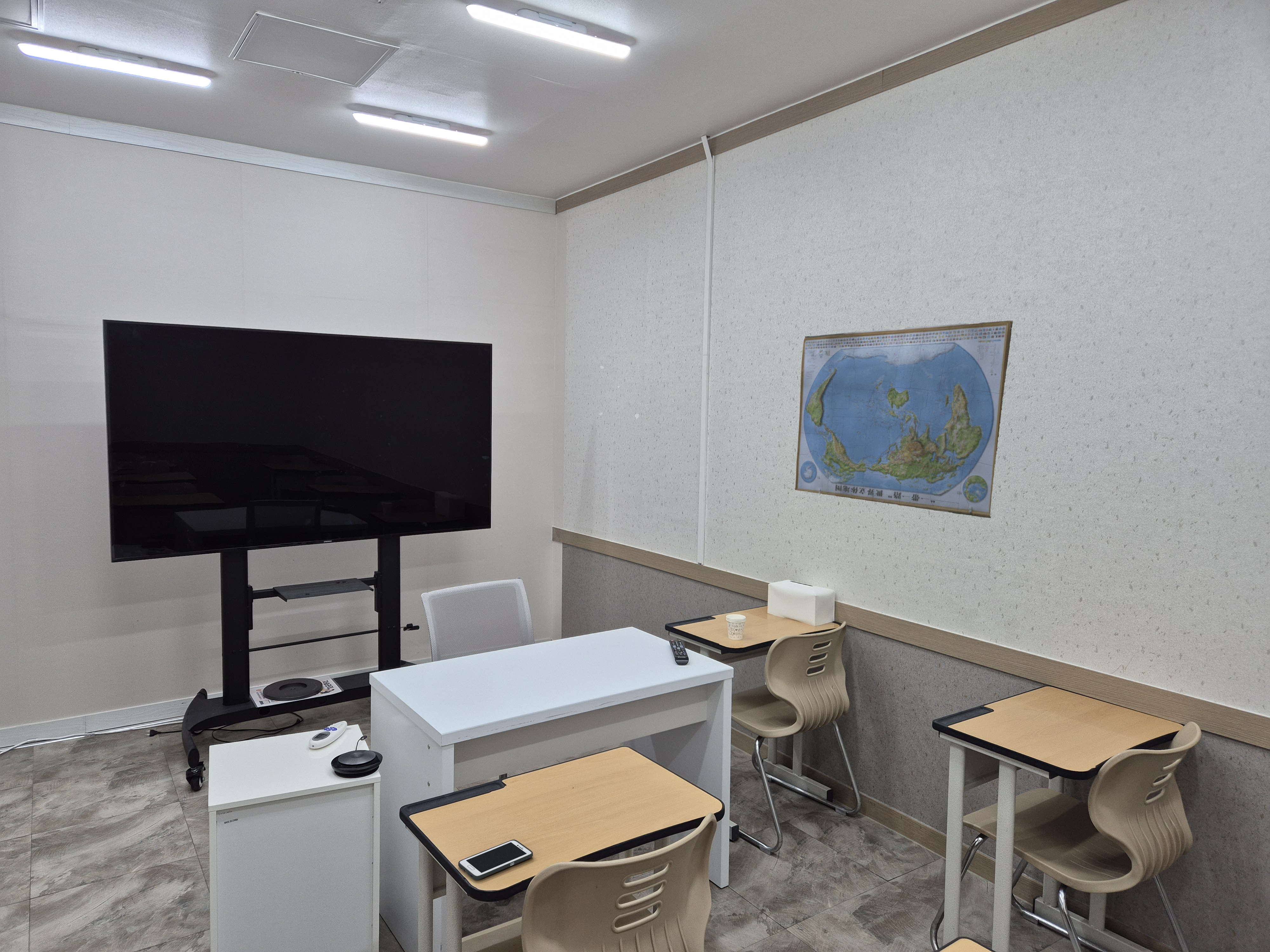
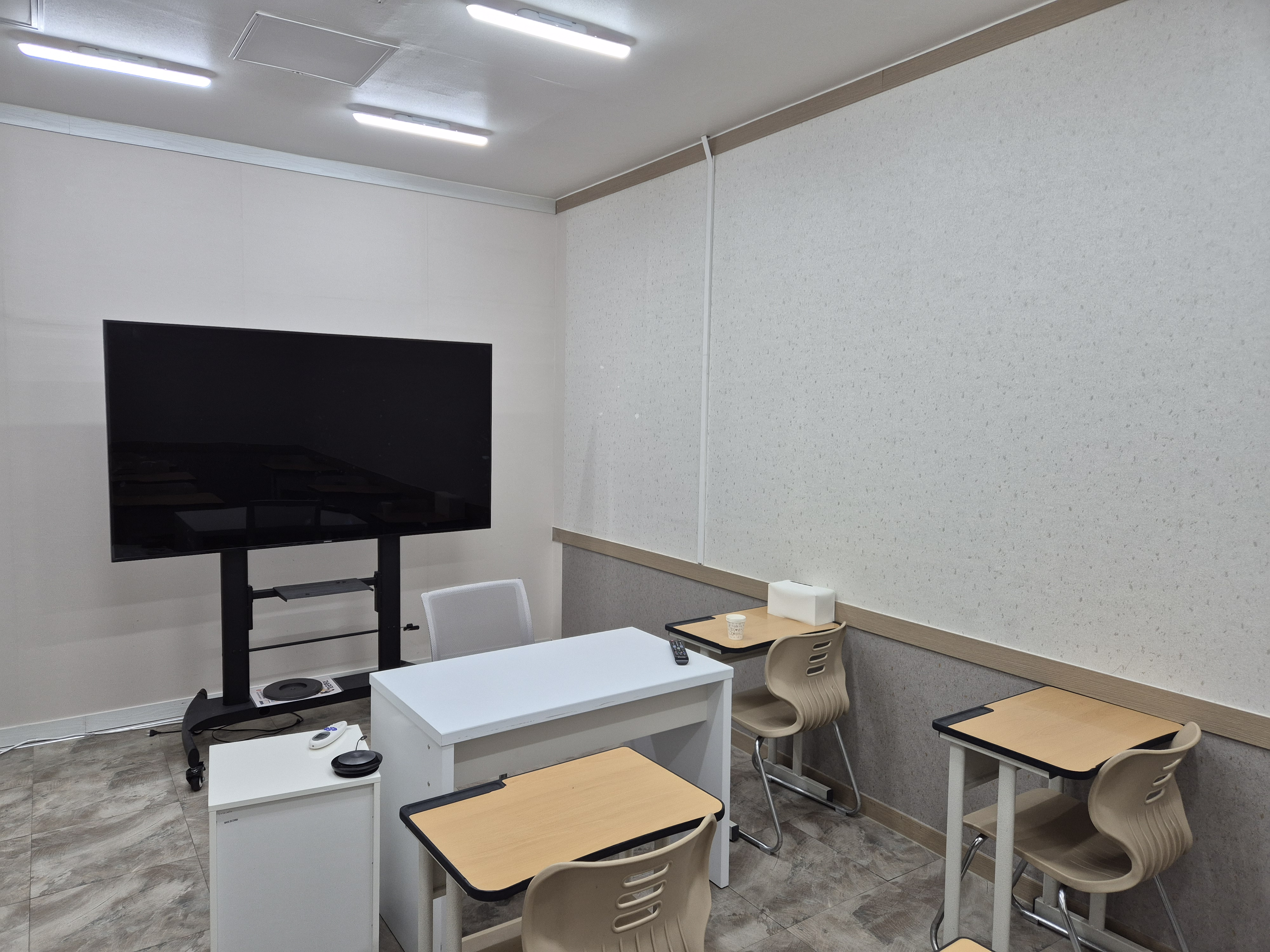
- cell phone (496, 859)
- world map (889, 417)
